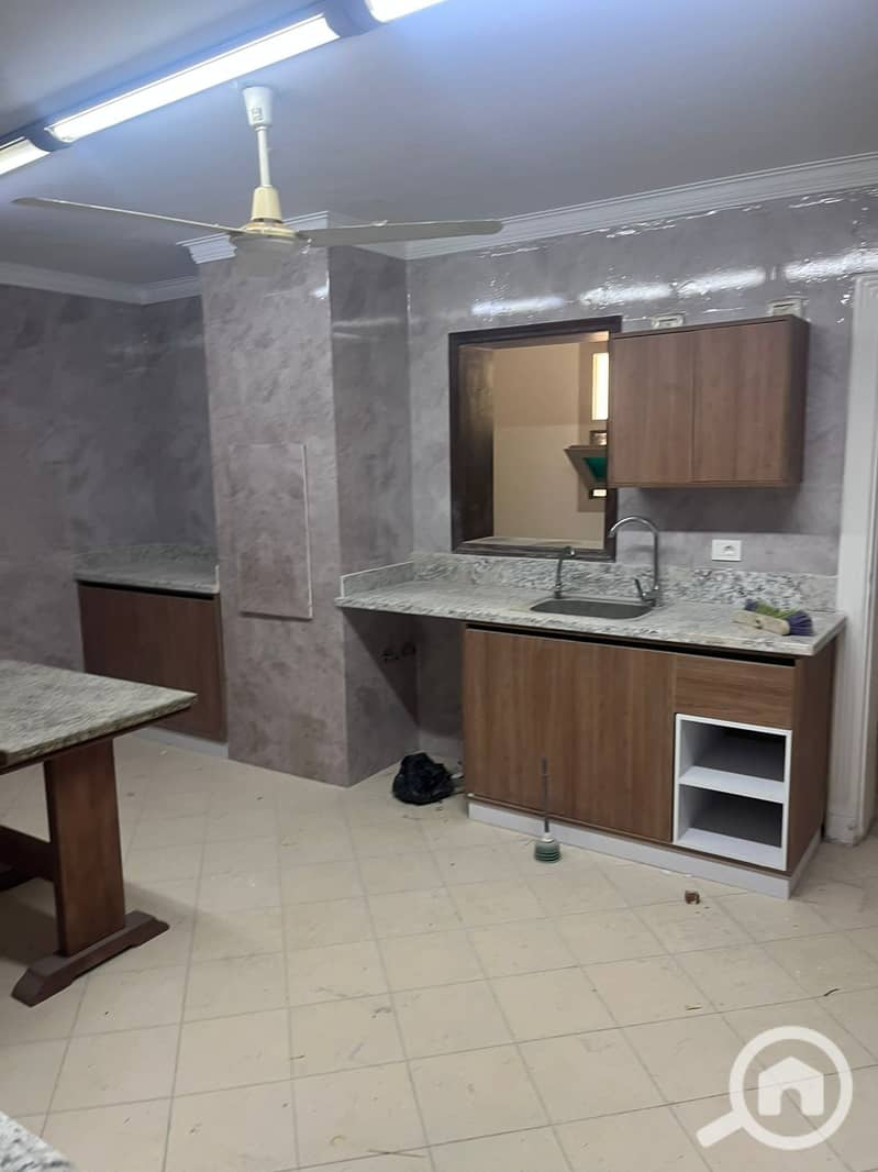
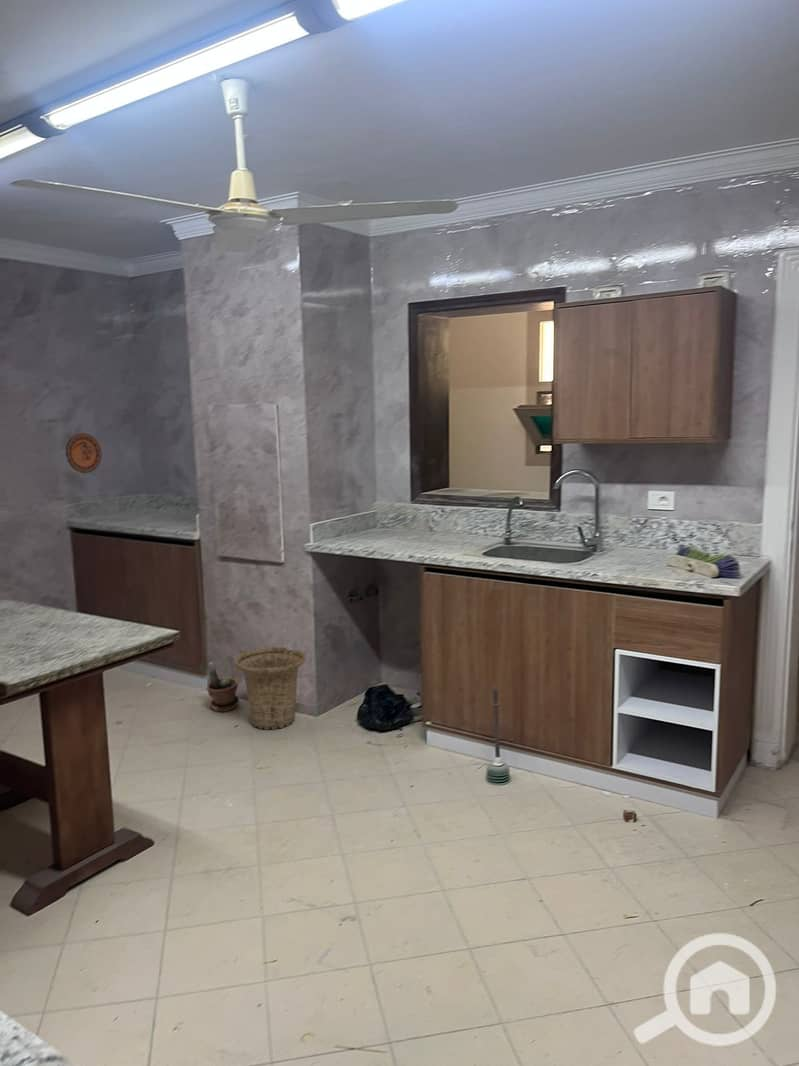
+ potted plant (222, 685)
+ decorative plate (83, 453)
+ basket (271, 689)
